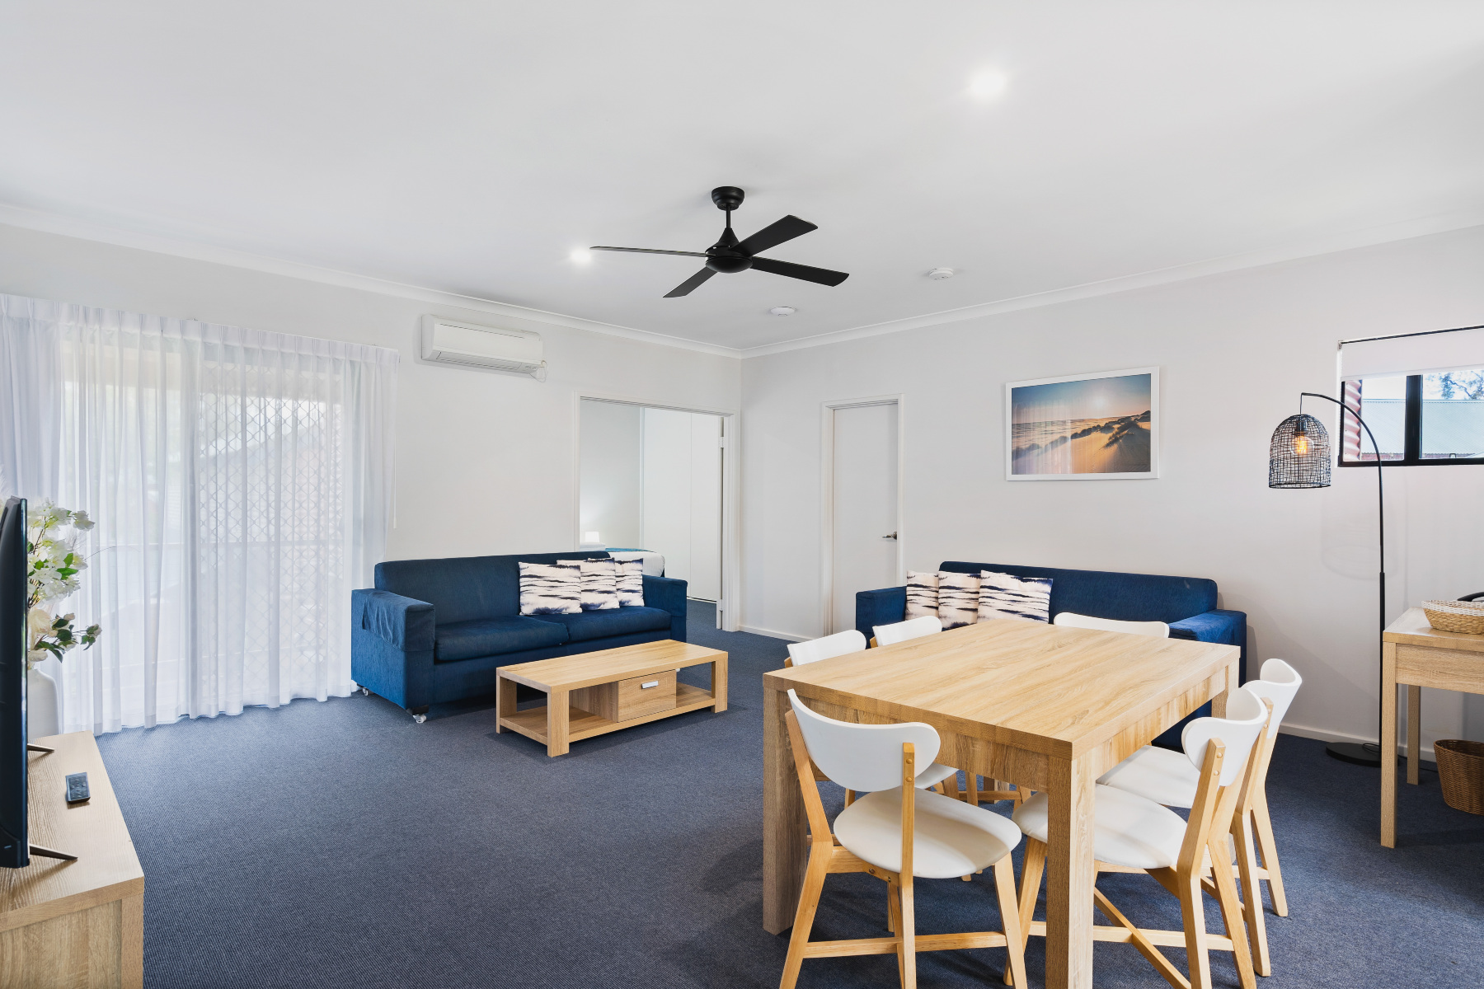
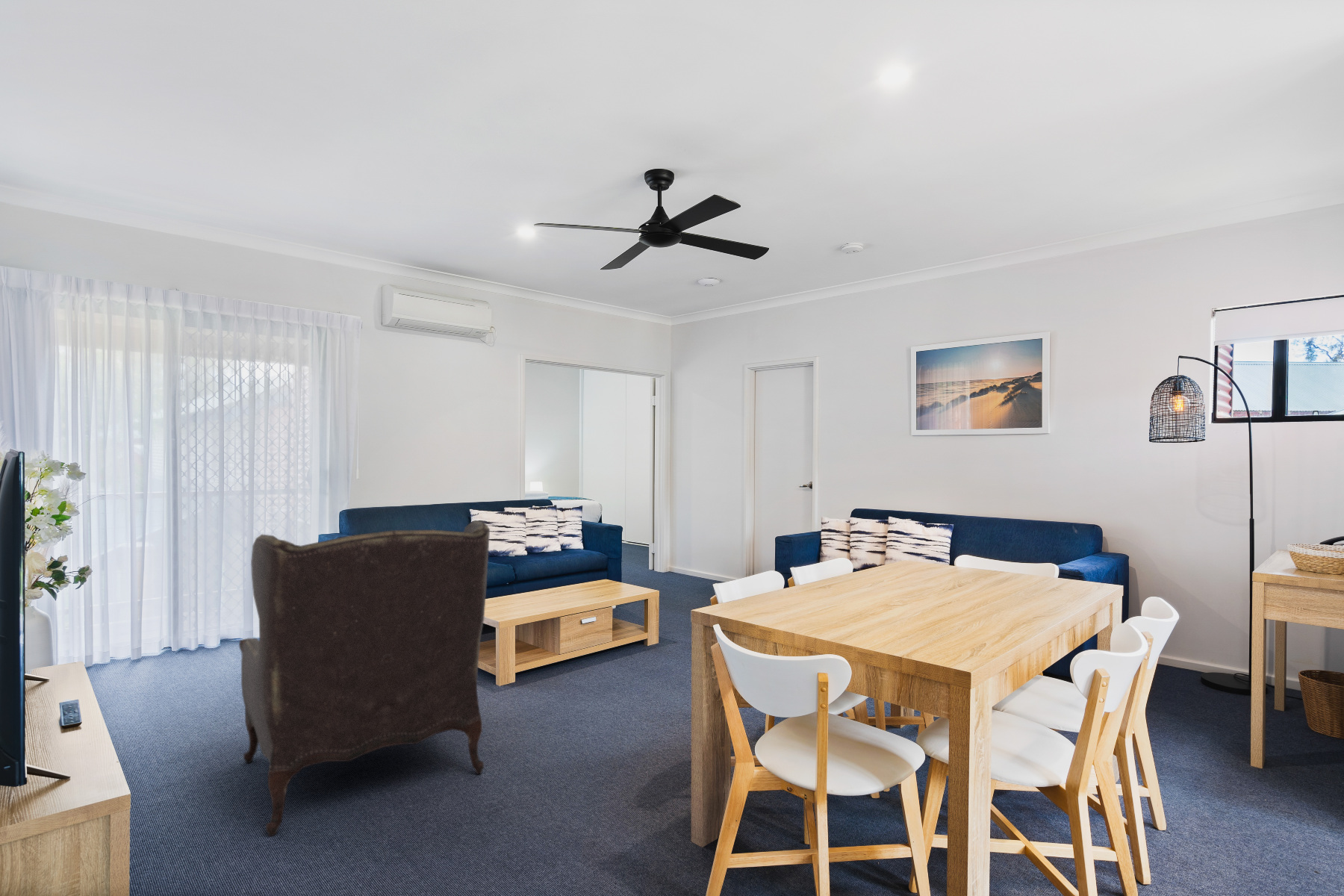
+ armchair (365, 647)
